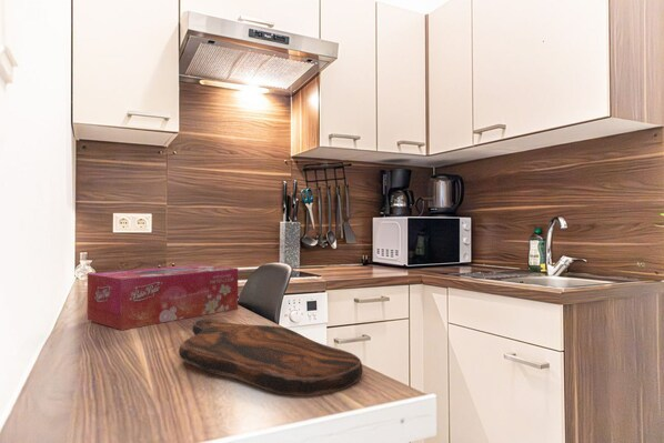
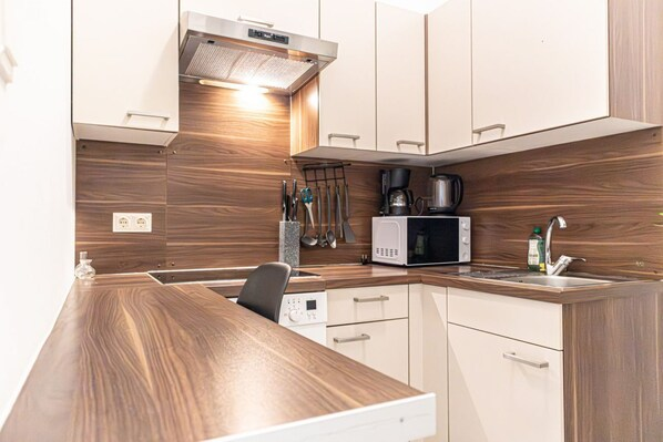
- cutting board (247, 348)
- tissue box (167, 292)
